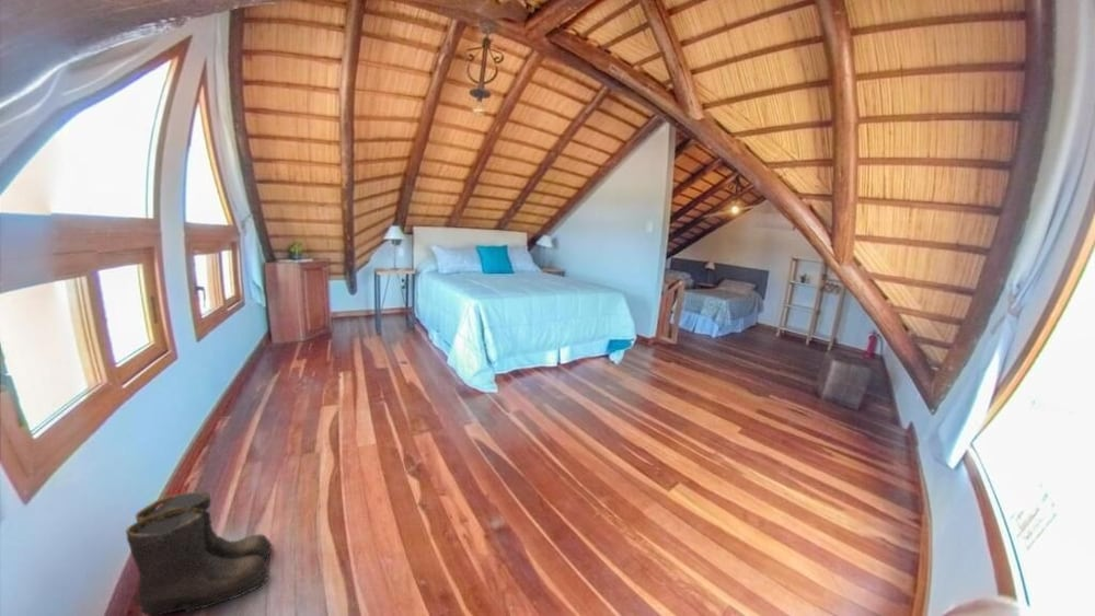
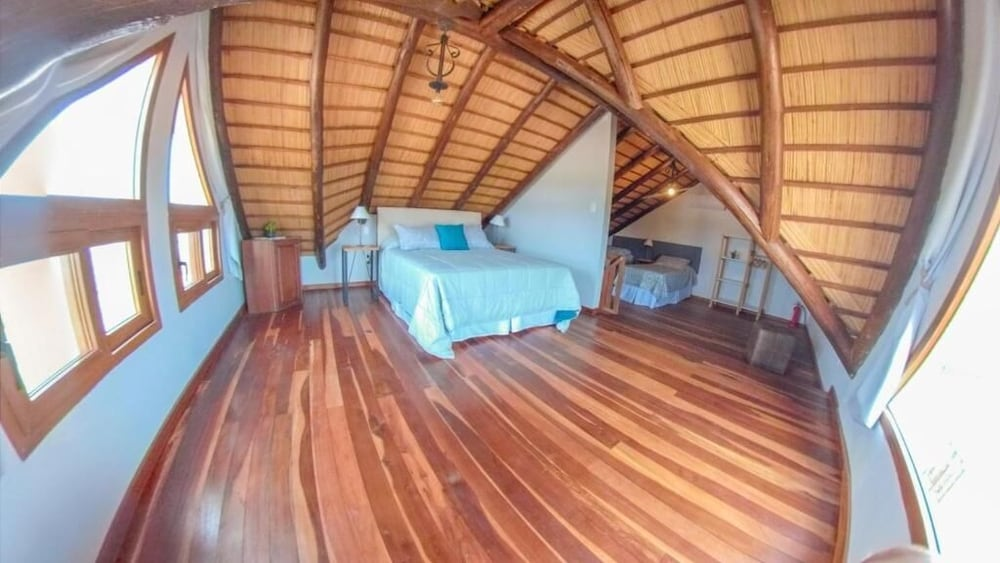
- boots (207, 543)
